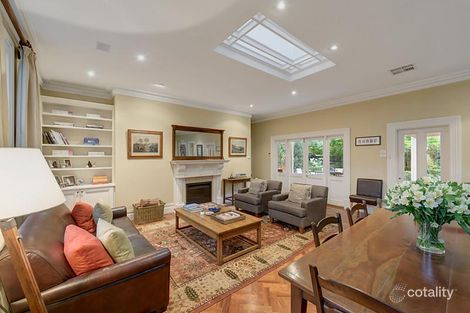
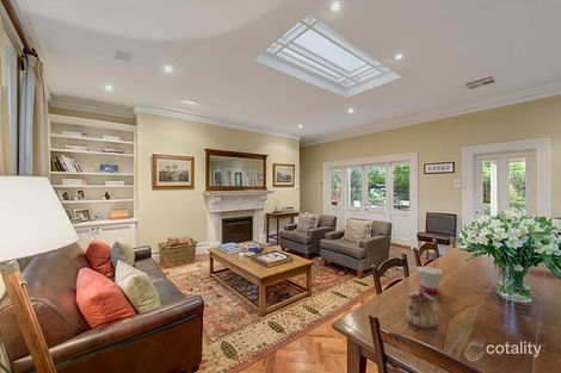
+ cup (429, 280)
+ teapot (421, 304)
